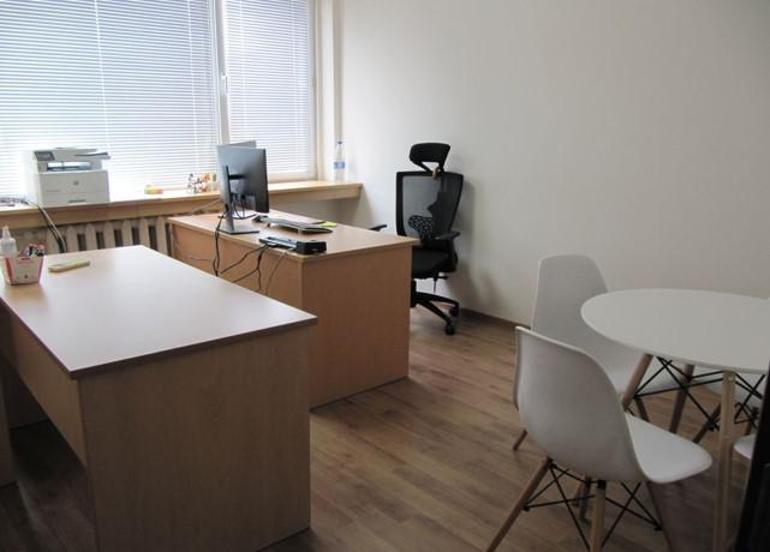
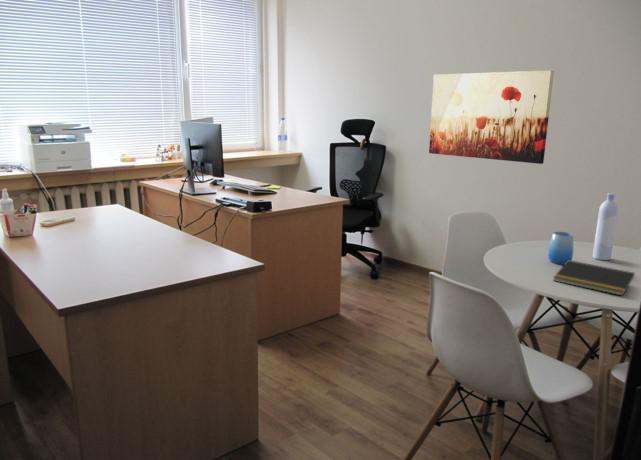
+ bottle (606, 226)
+ wall art (485, 116)
+ cup (561, 248)
+ notepad (593, 276)
